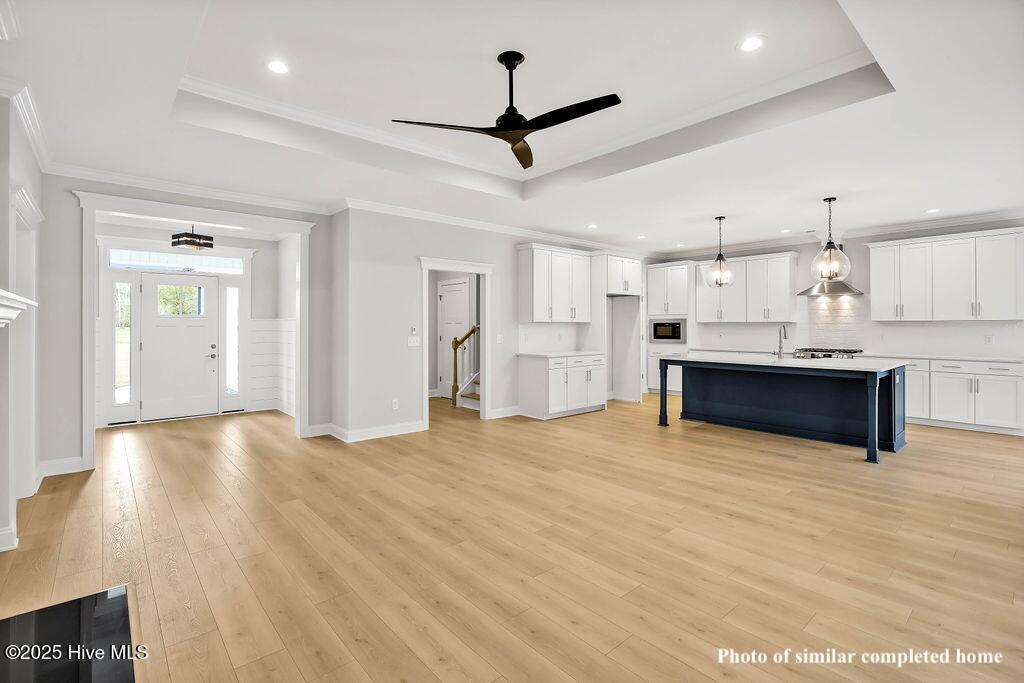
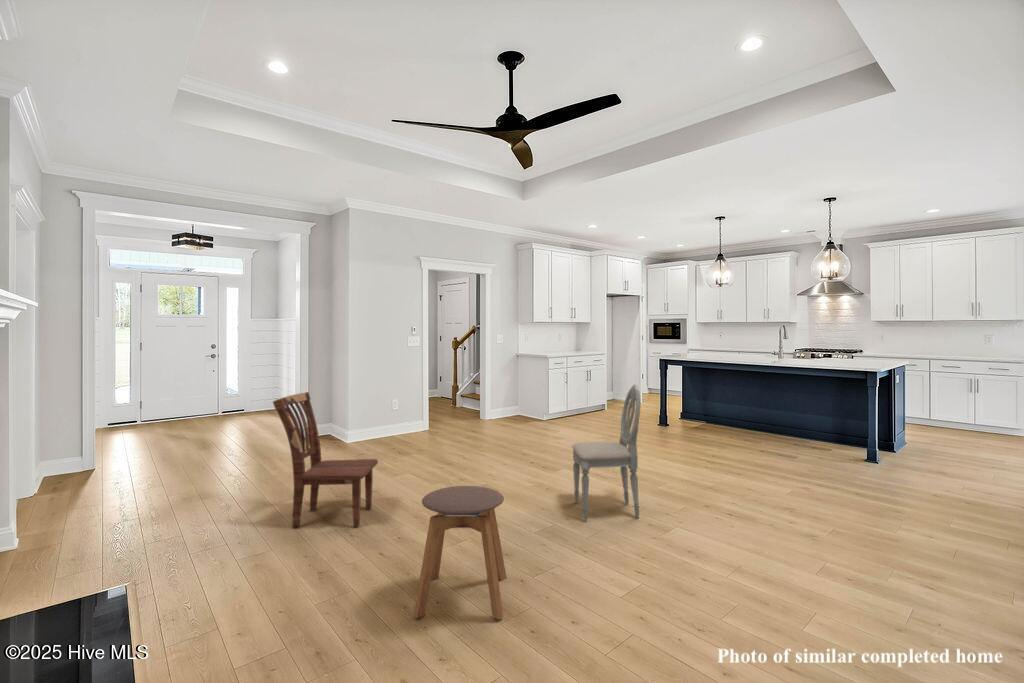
+ stool (463, 527)
+ dining chair (606, 447)
+ dining chair (327, 460)
